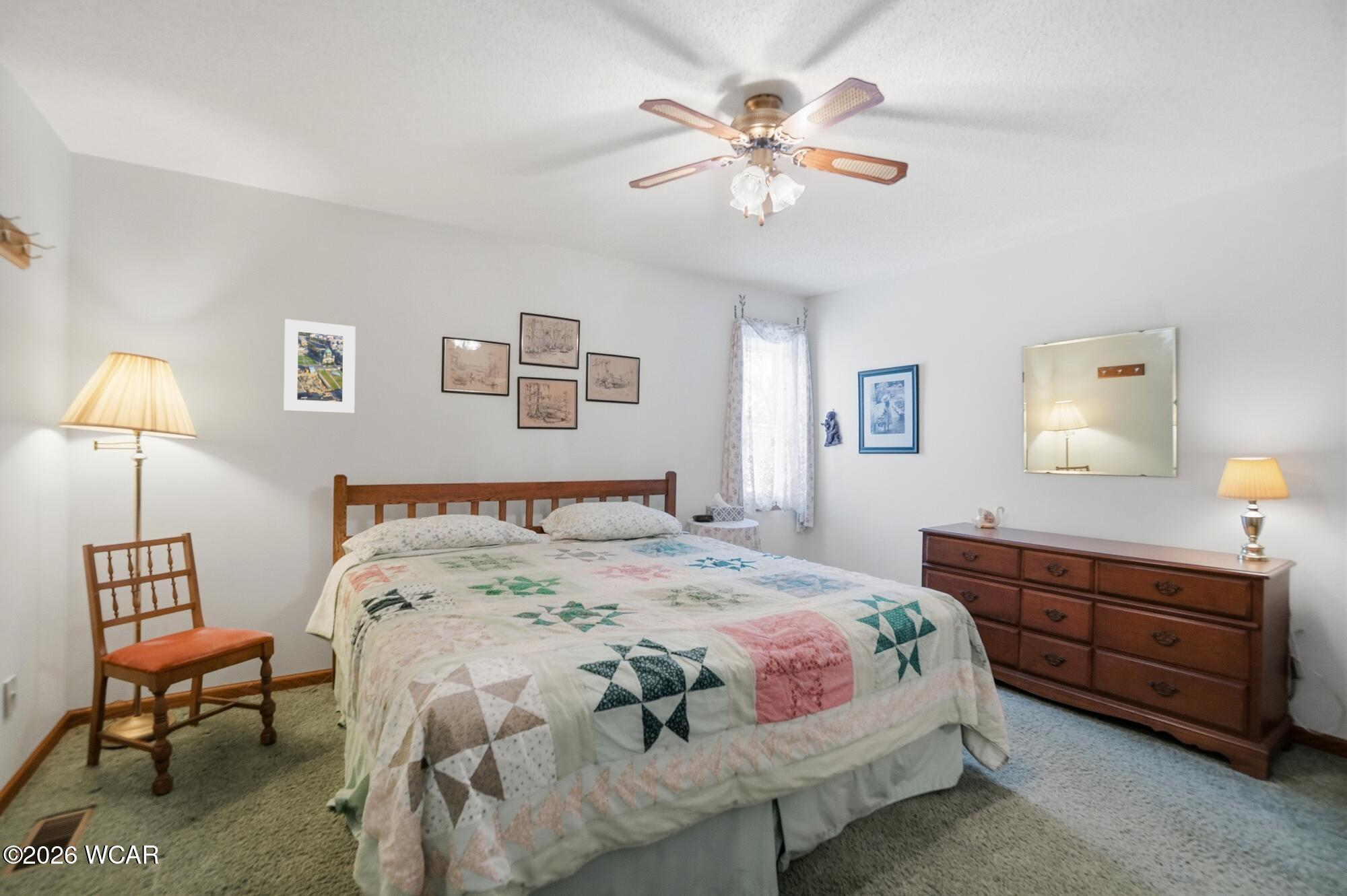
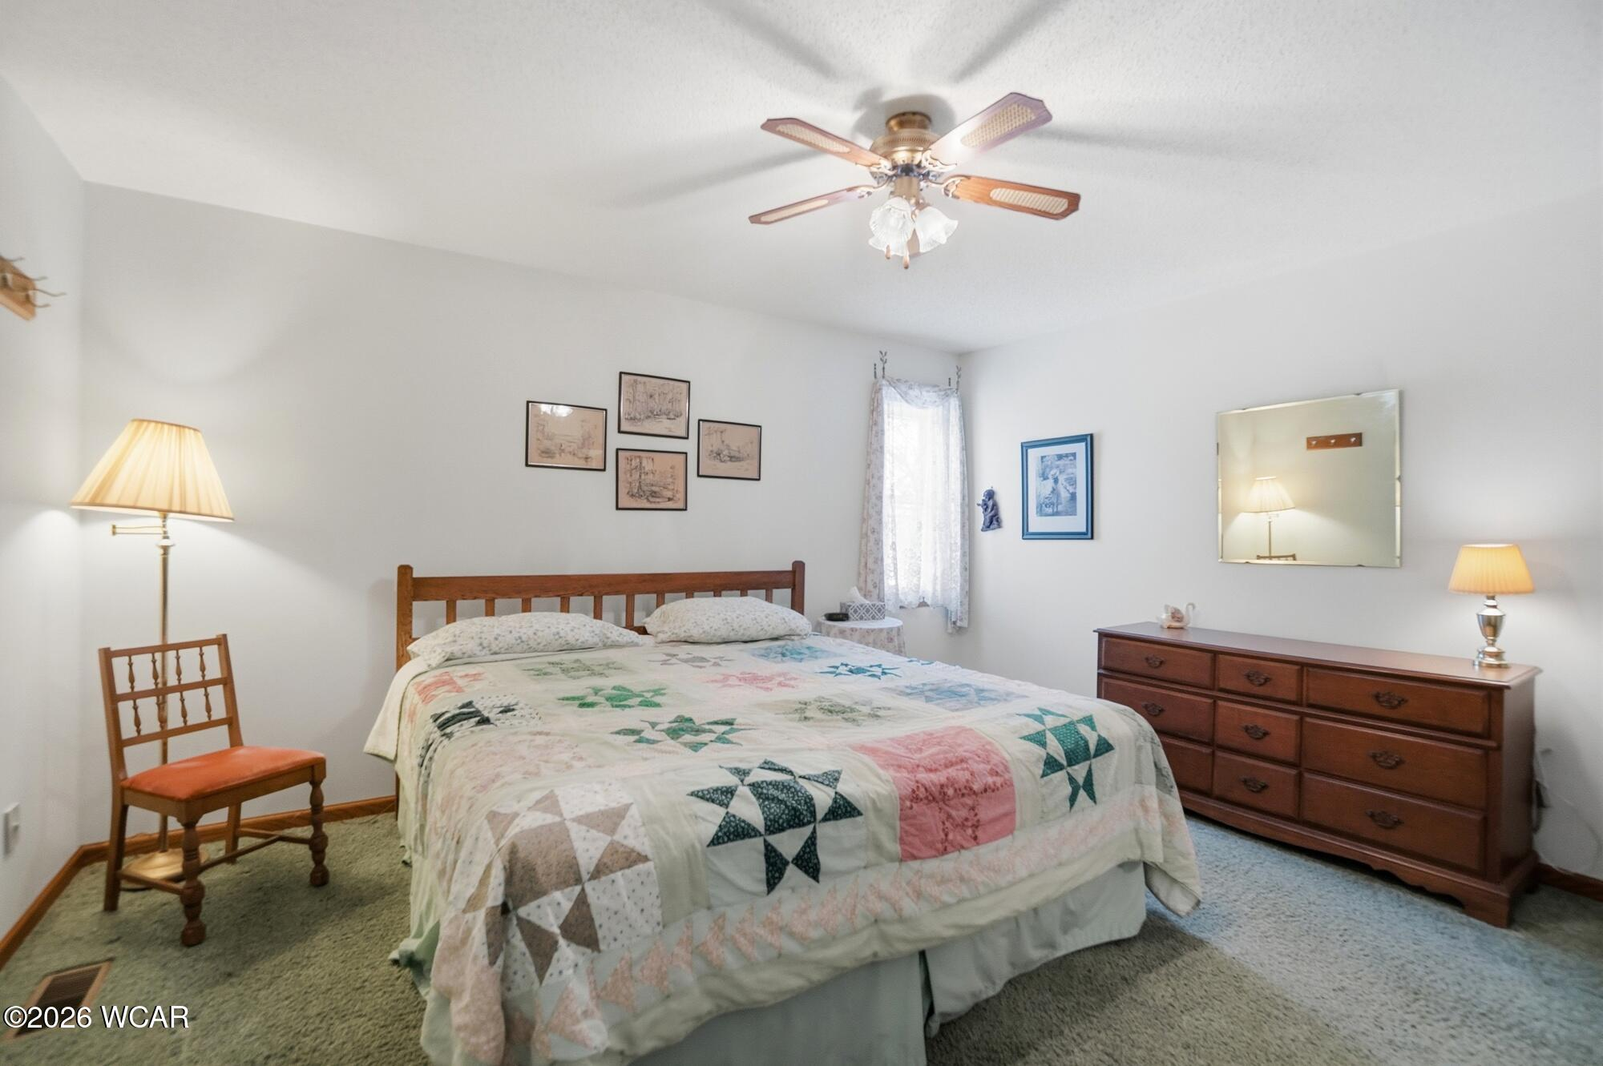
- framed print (320, 367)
